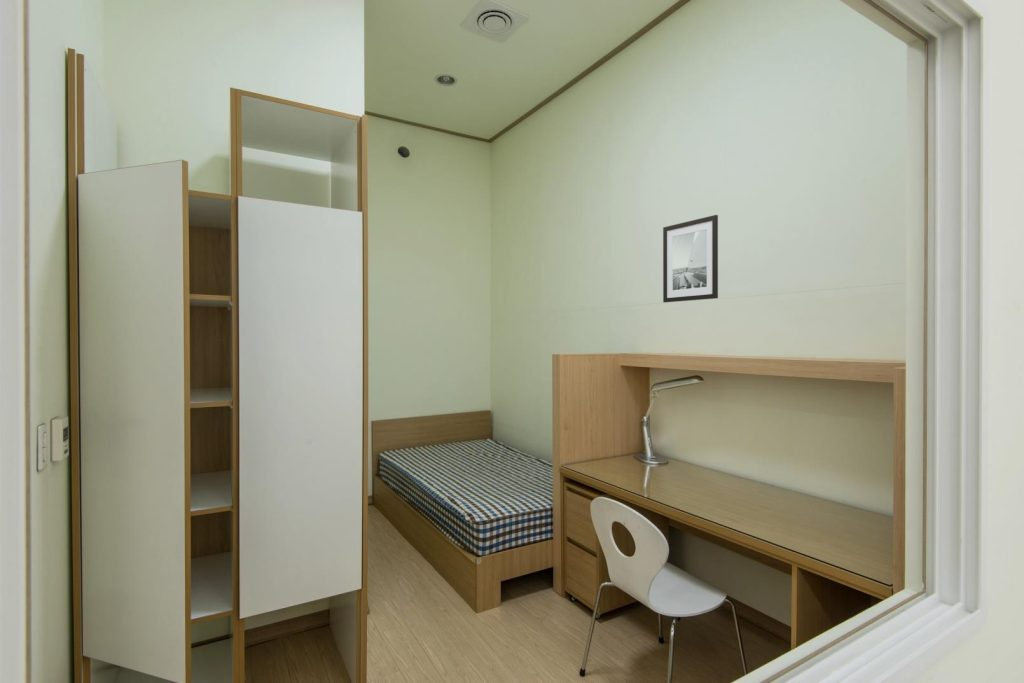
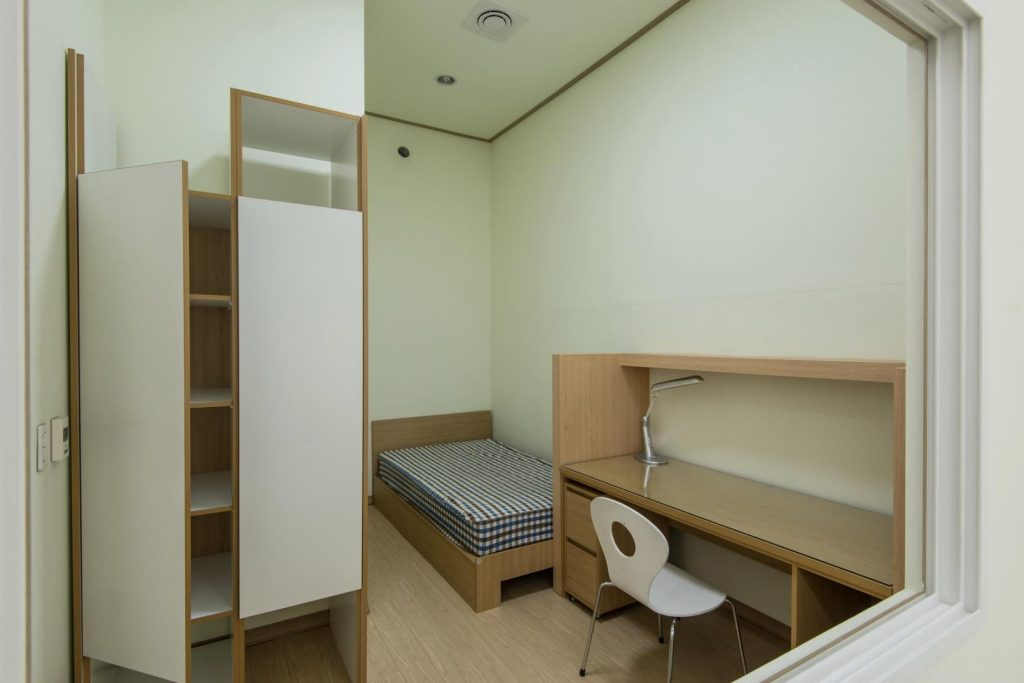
- wall art (689, 261)
